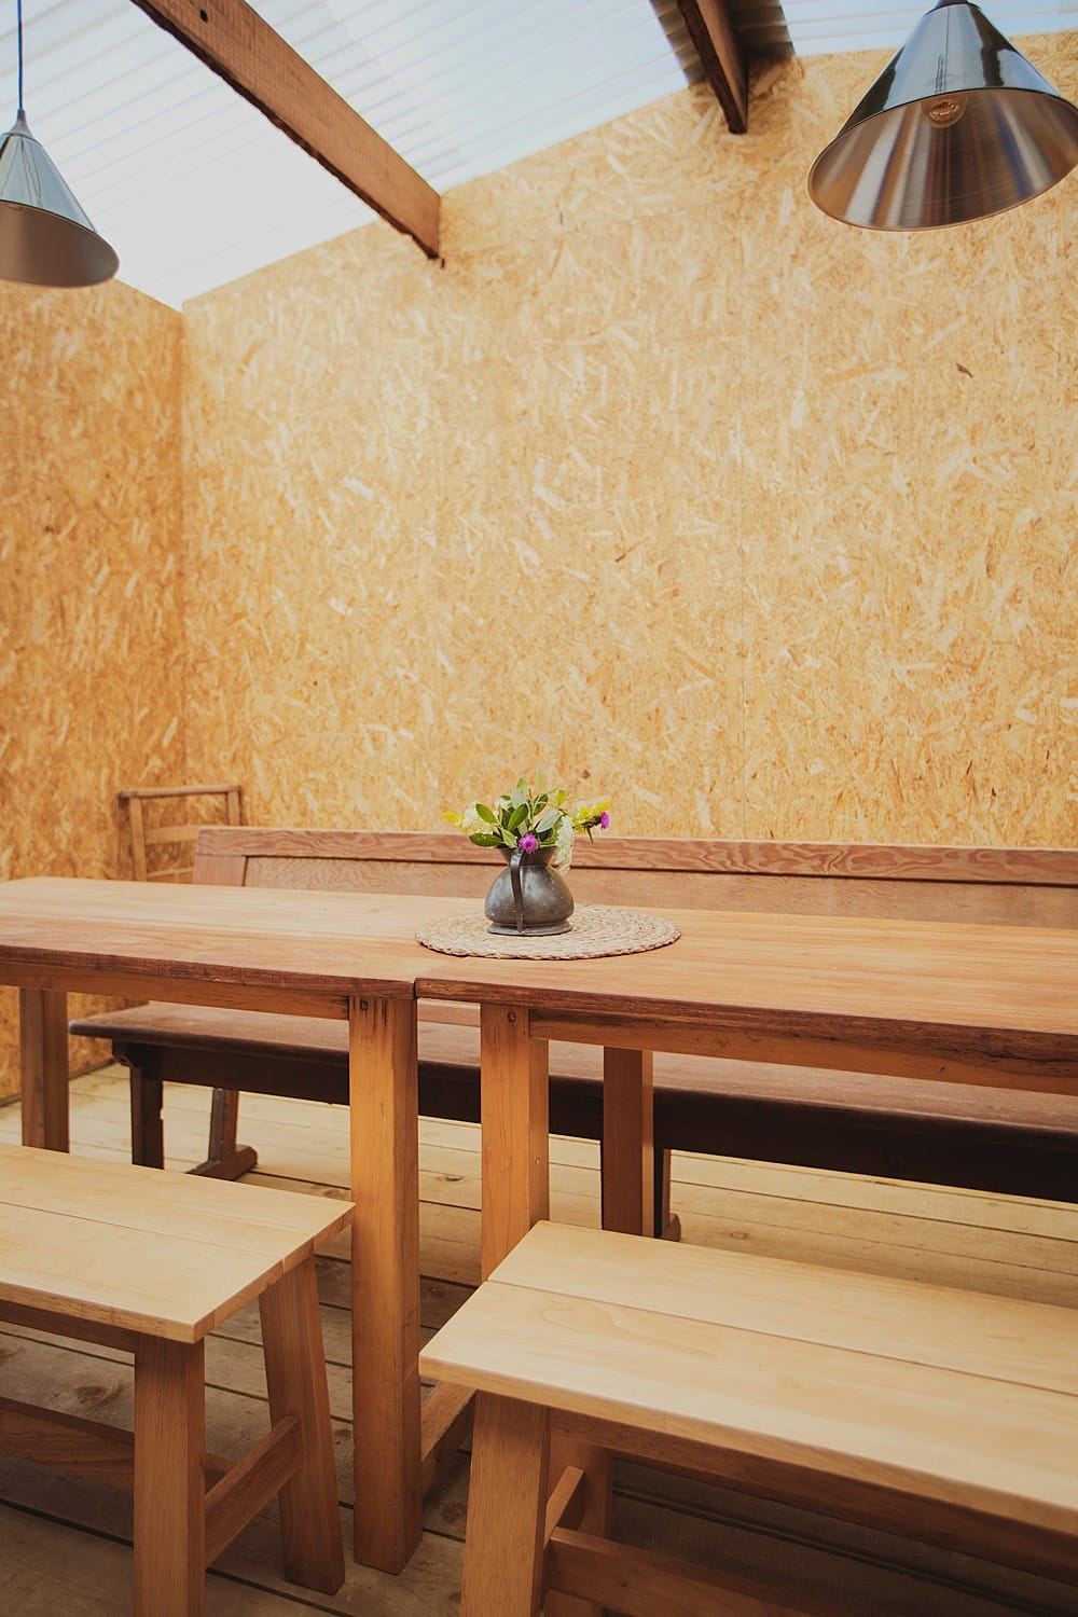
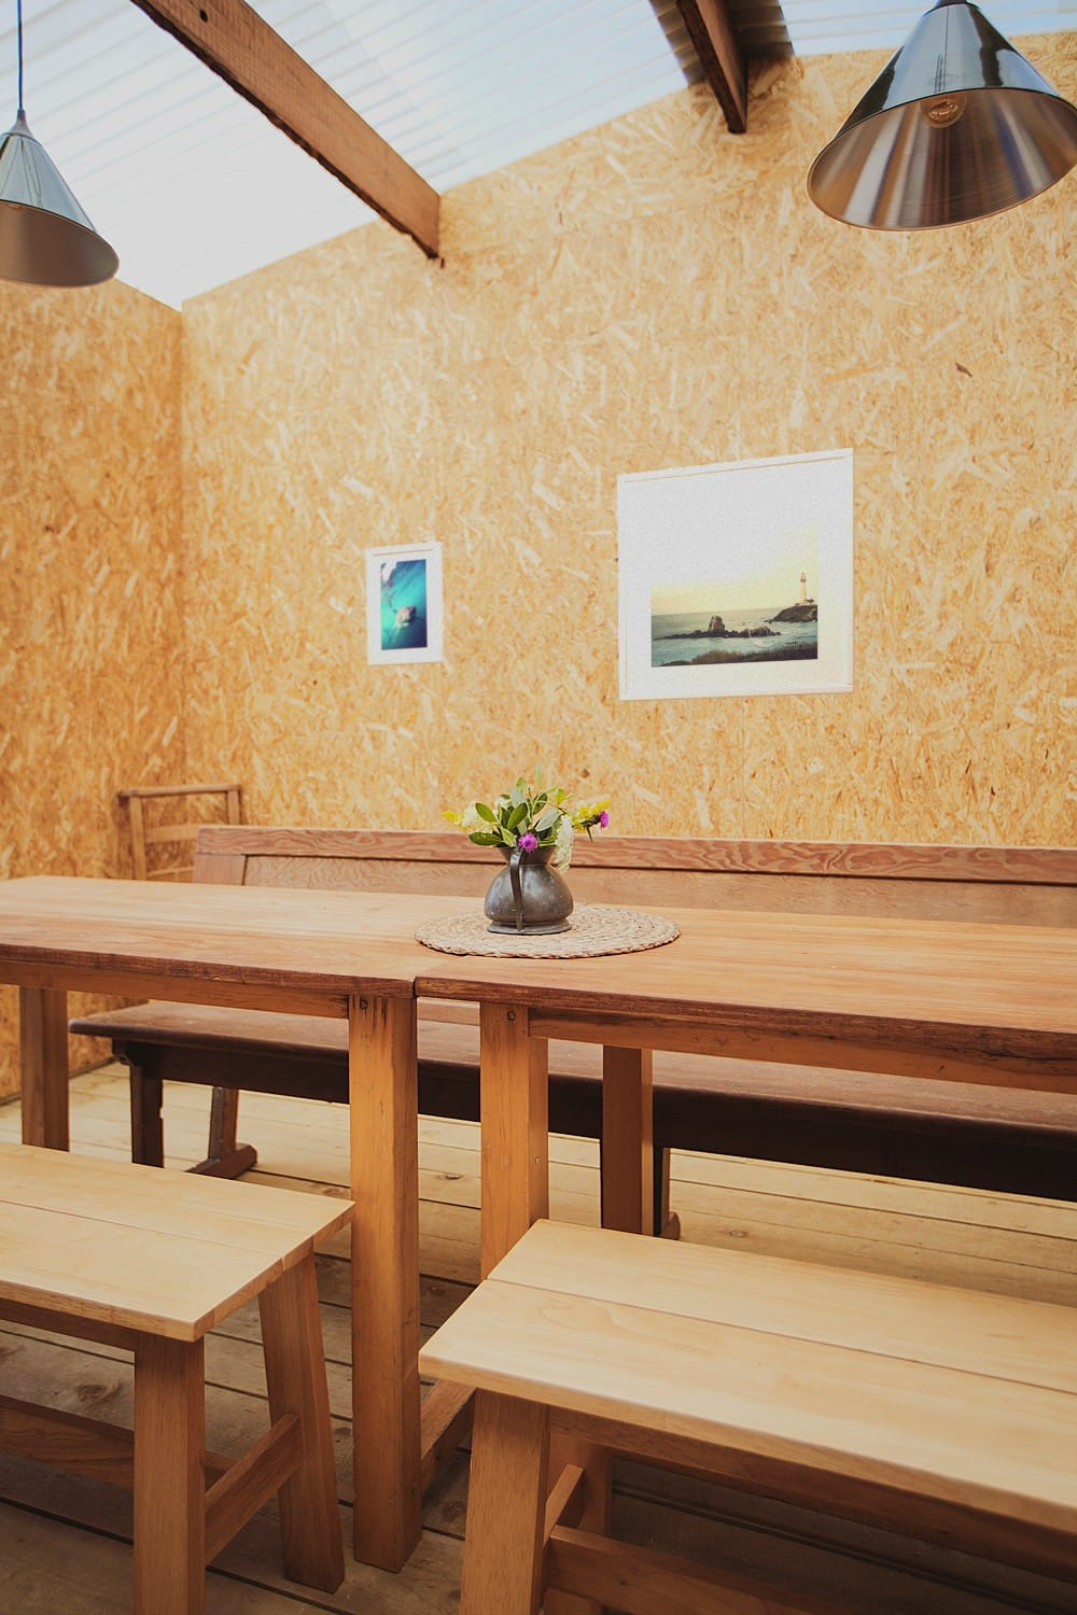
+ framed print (731, 580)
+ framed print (404, 606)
